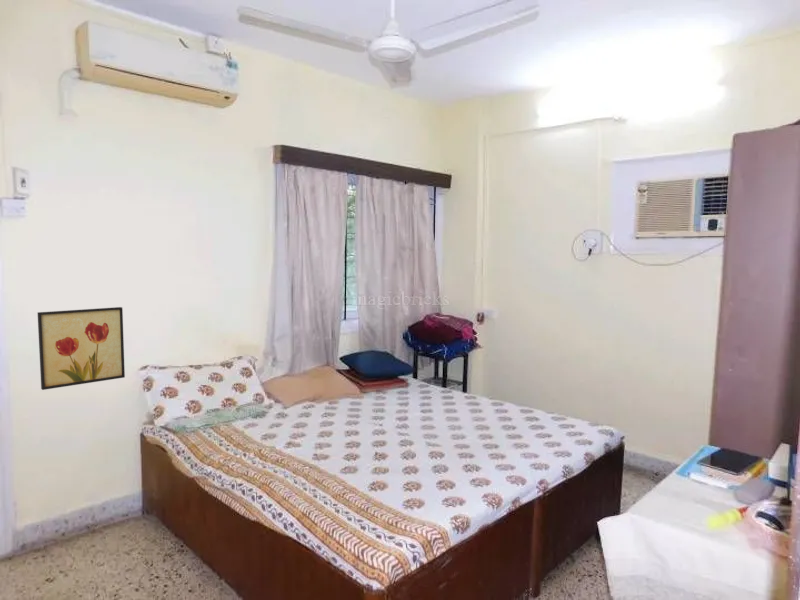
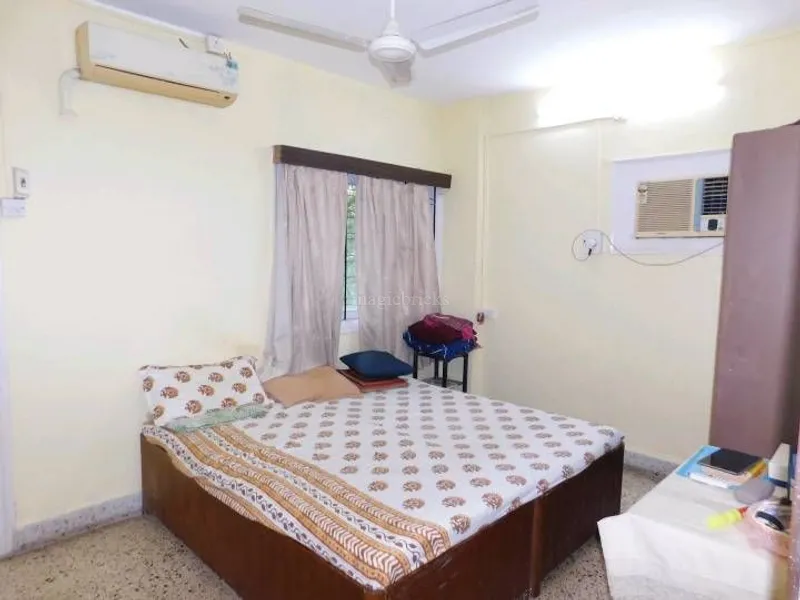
- wall art (82, 346)
